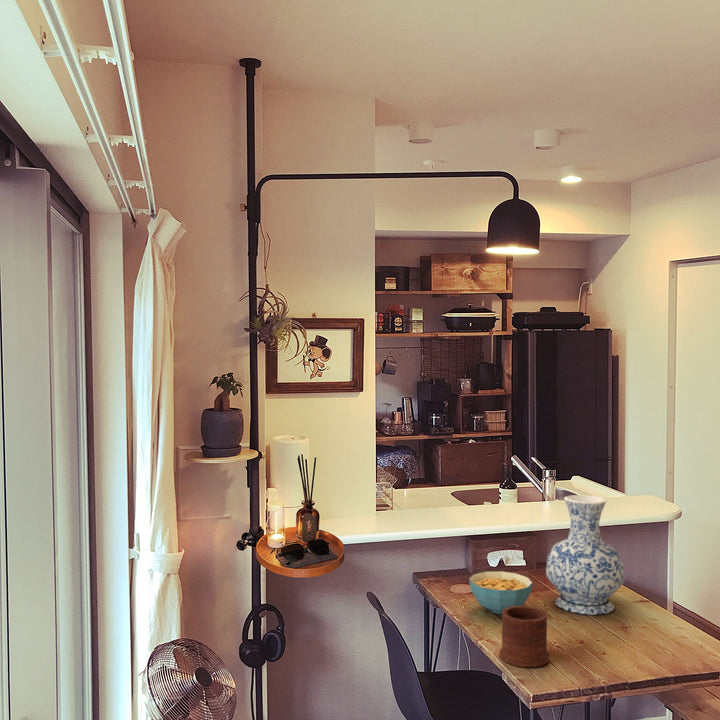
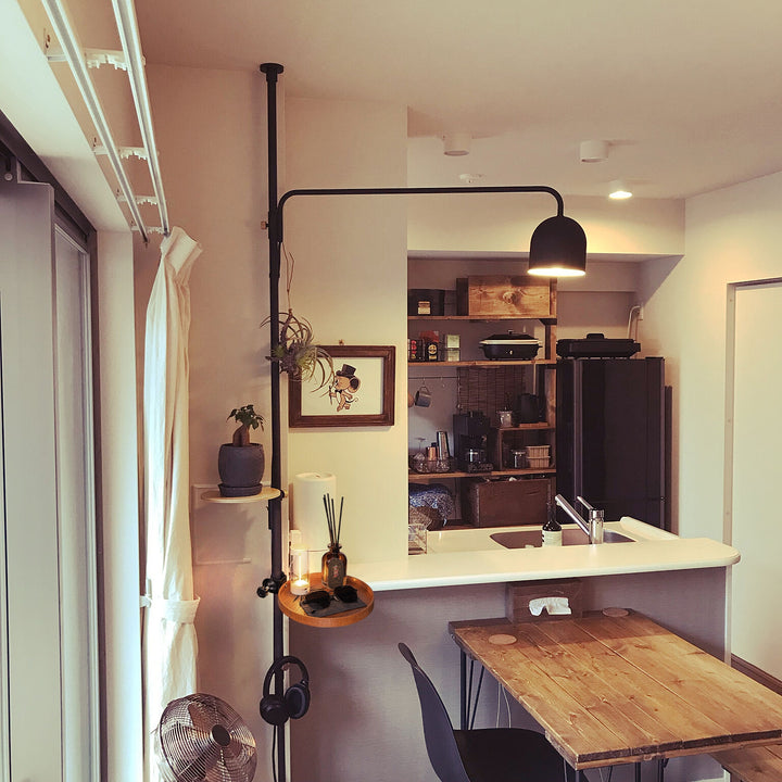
- mug (527, 634)
- vase (584, 551)
- cereal bowl (500, 595)
